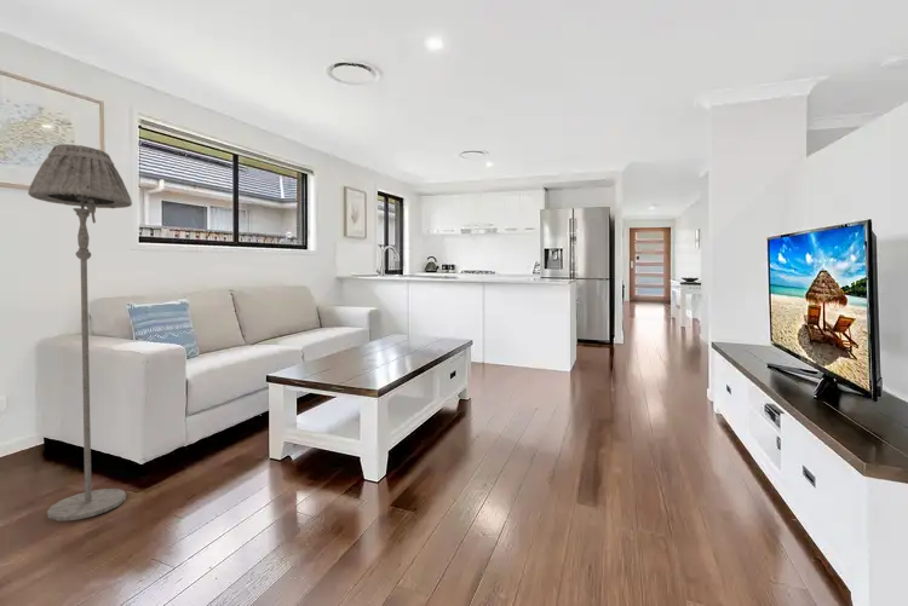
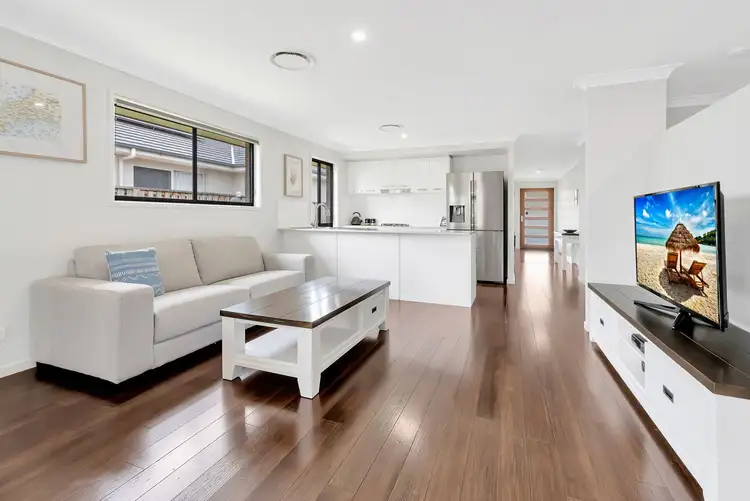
- floor lamp (85, 329)
